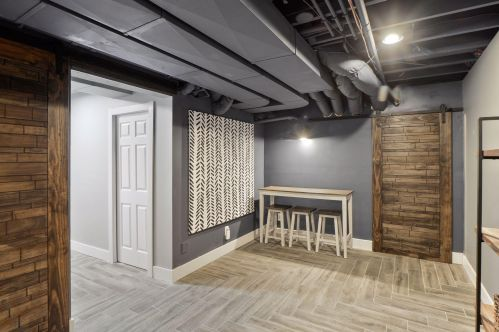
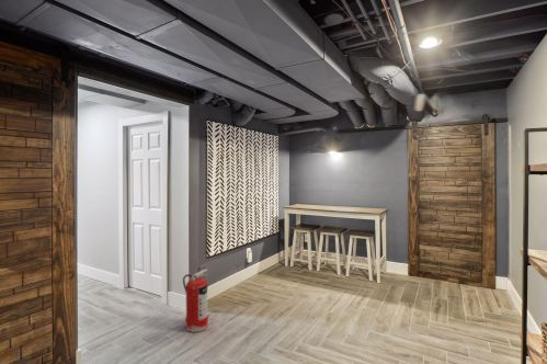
+ fire extinguisher (194, 298)
